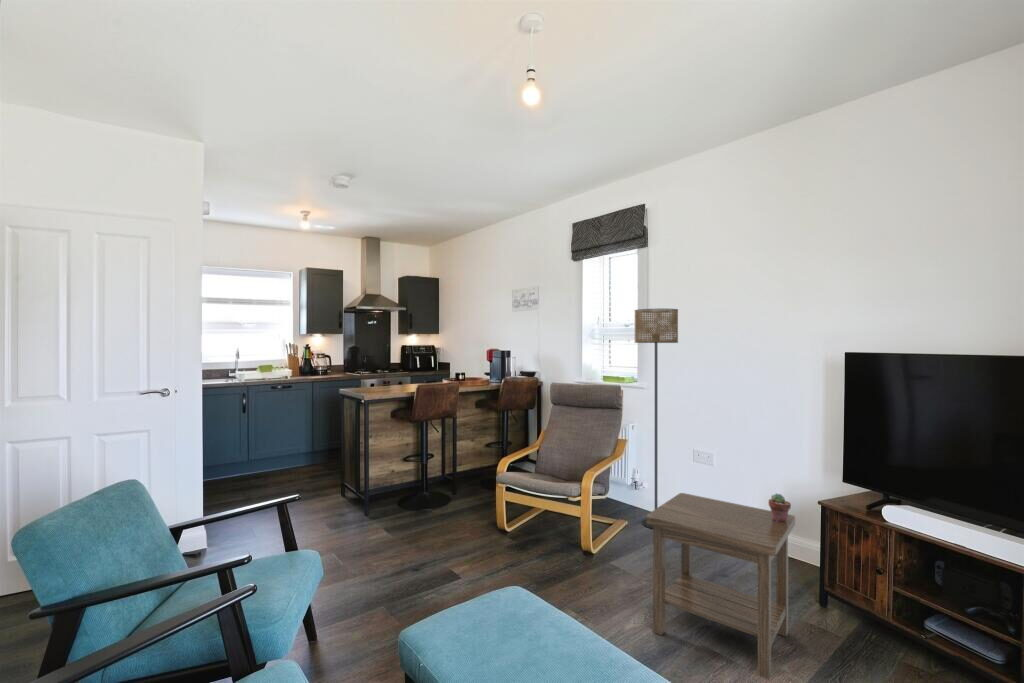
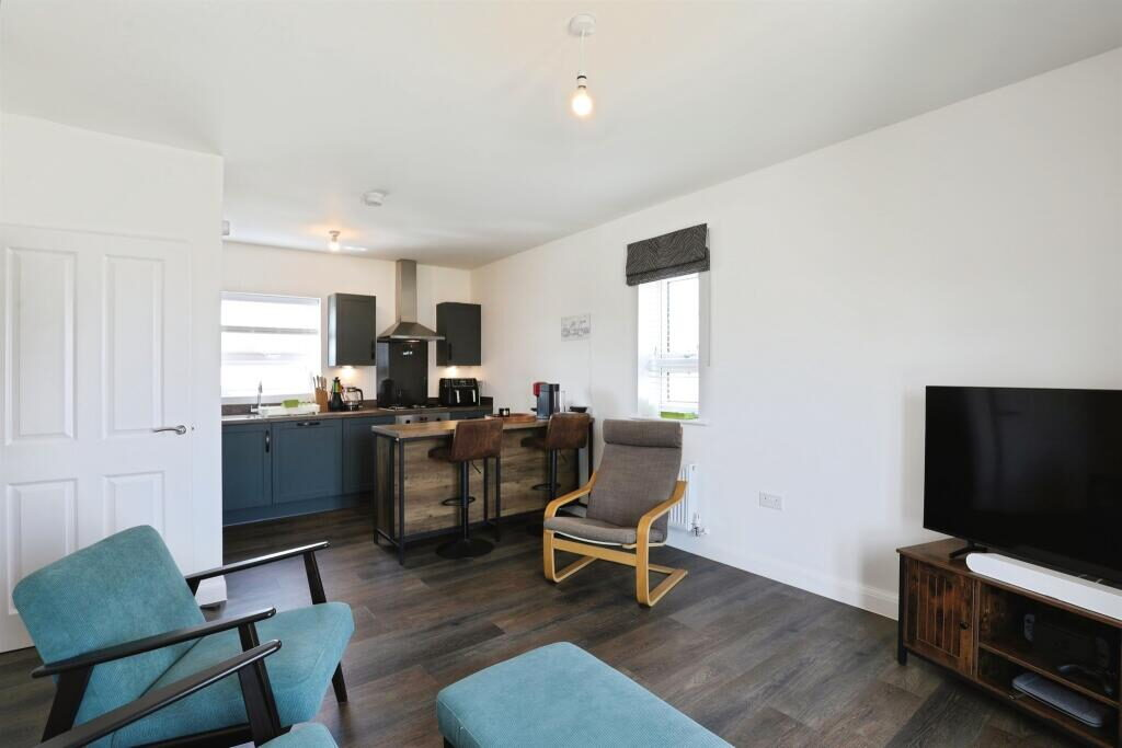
- side table (717, 584)
- potted succulent (779, 506)
- floor lamp (656, 417)
